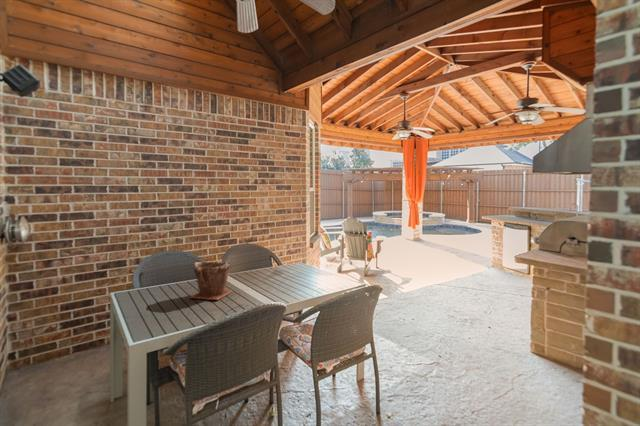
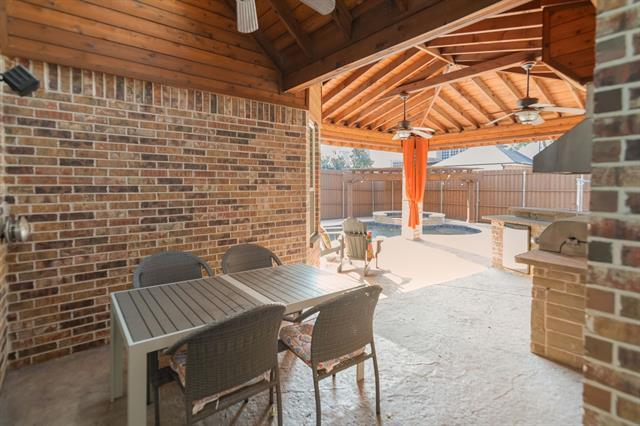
- plant pot (211, 278)
